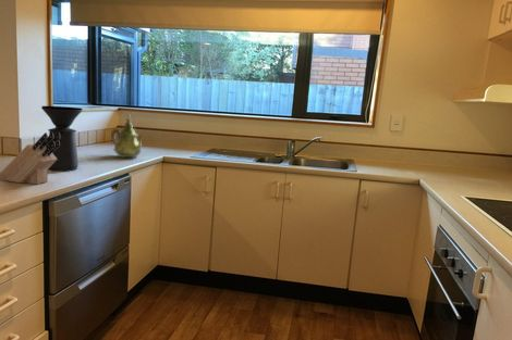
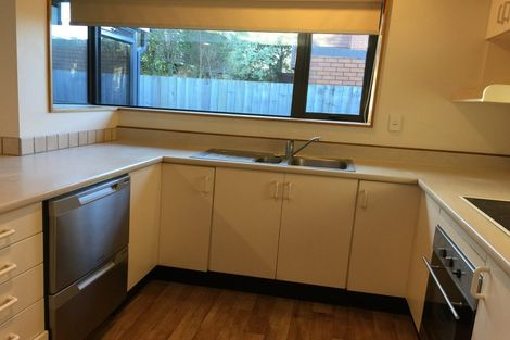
- knife block (31, 155)
- teapot (126, 135)
- coffee maker (62, 138)
